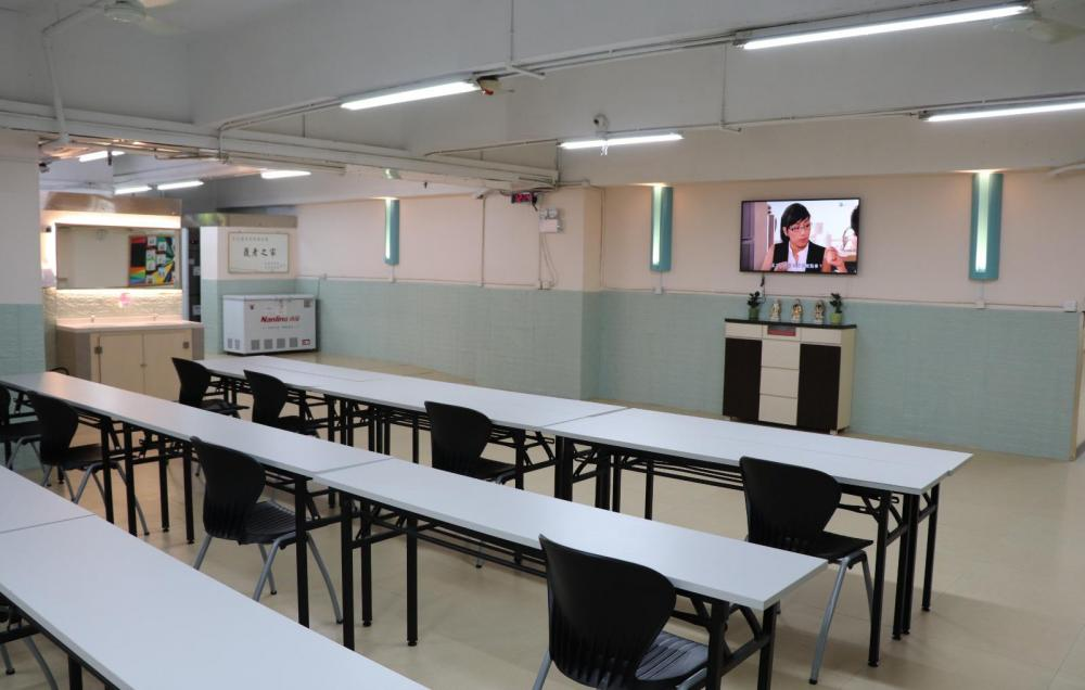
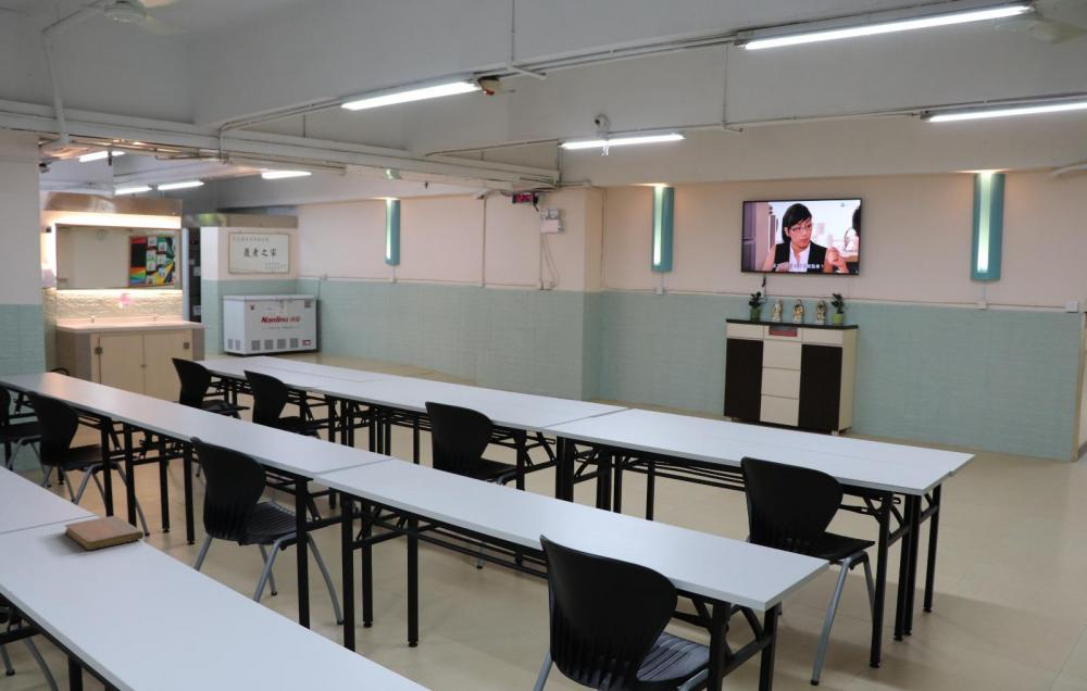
+ notebook (103, 531)
